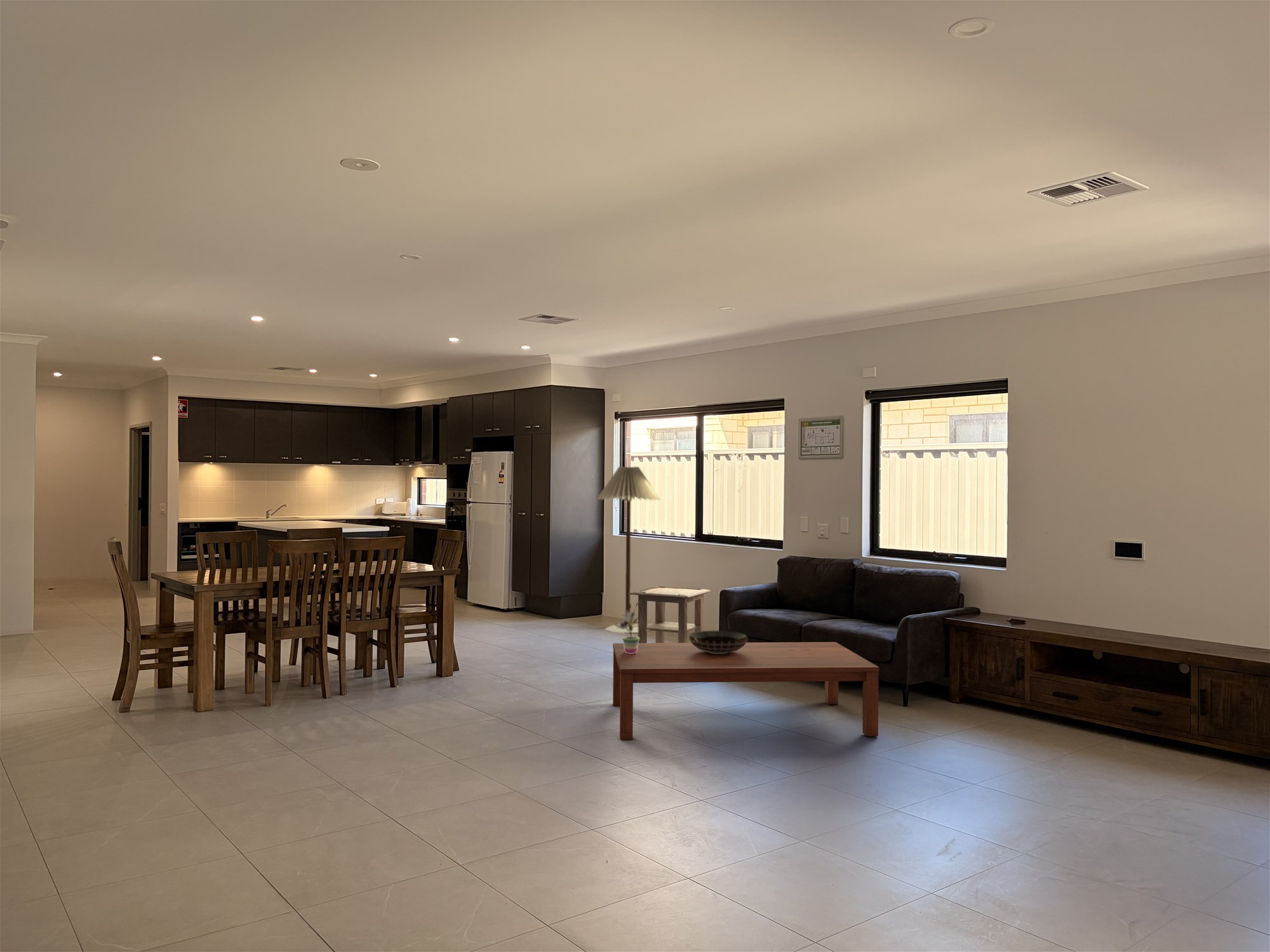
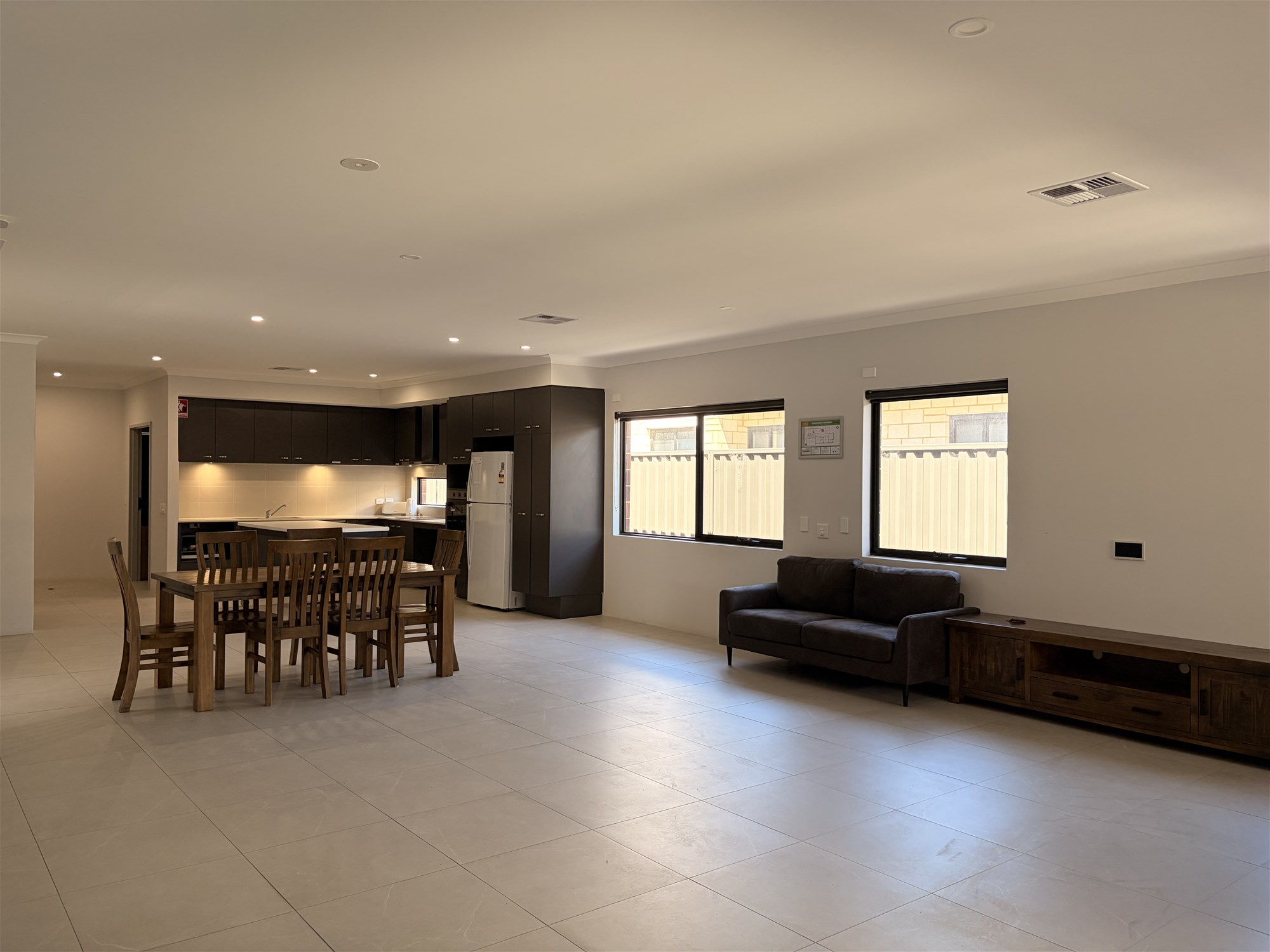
- coffee table (737, 682)
- potted plant (627, 626)
- decorative bowl (718, 643)
- floor lamp (628, 548)
- side table (671, 626)
